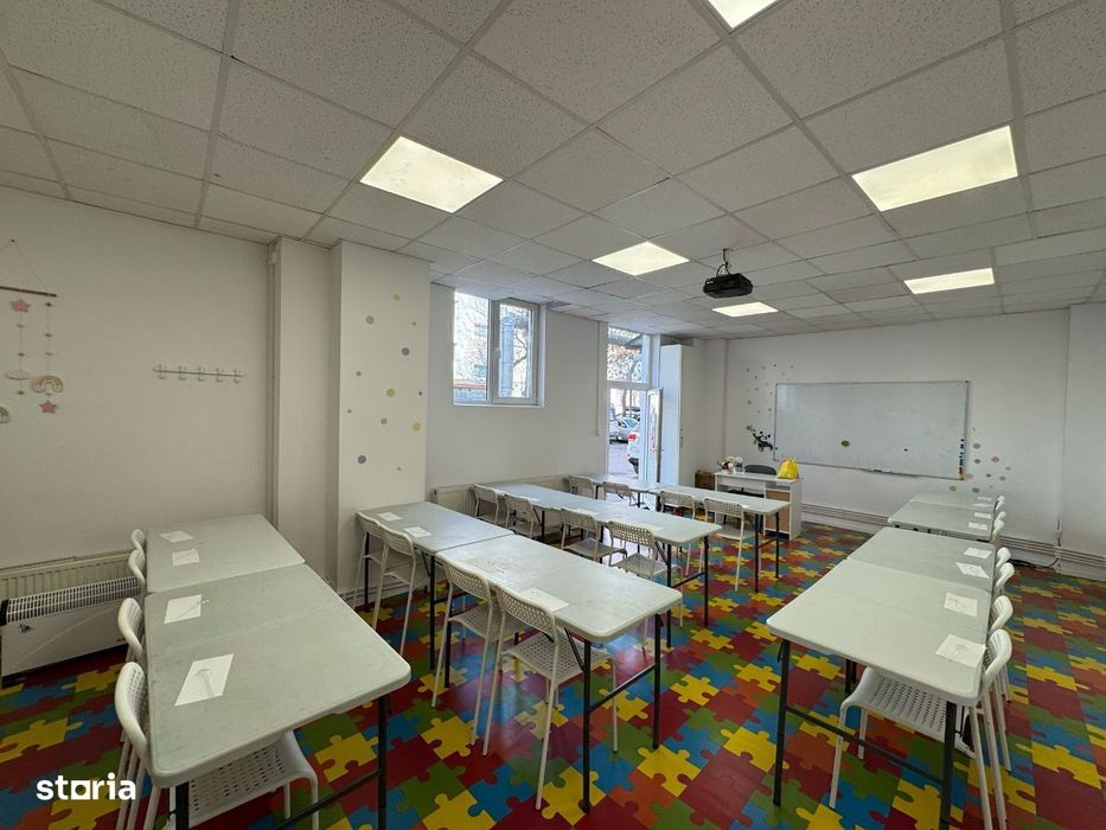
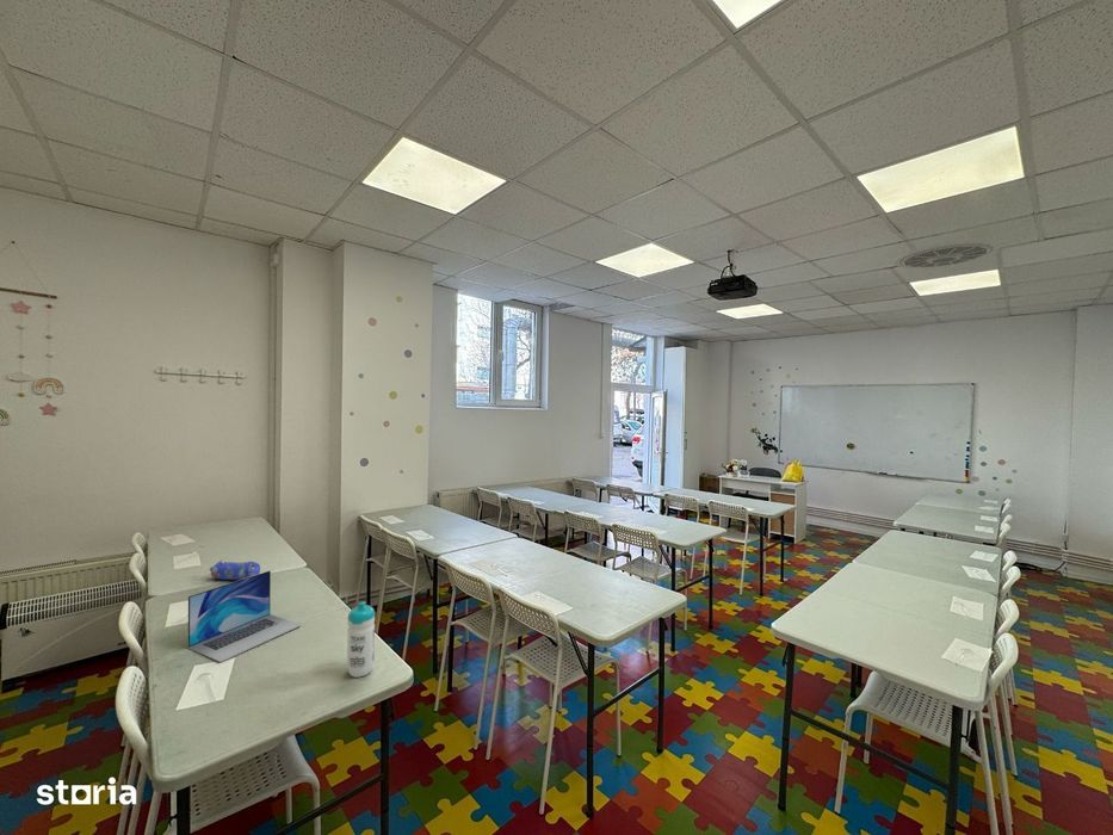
+ water bottle (360, 636)
+ ceiling vent (944, 256)
+ laptop (247, 612)
+ pencil case (235, 569)
